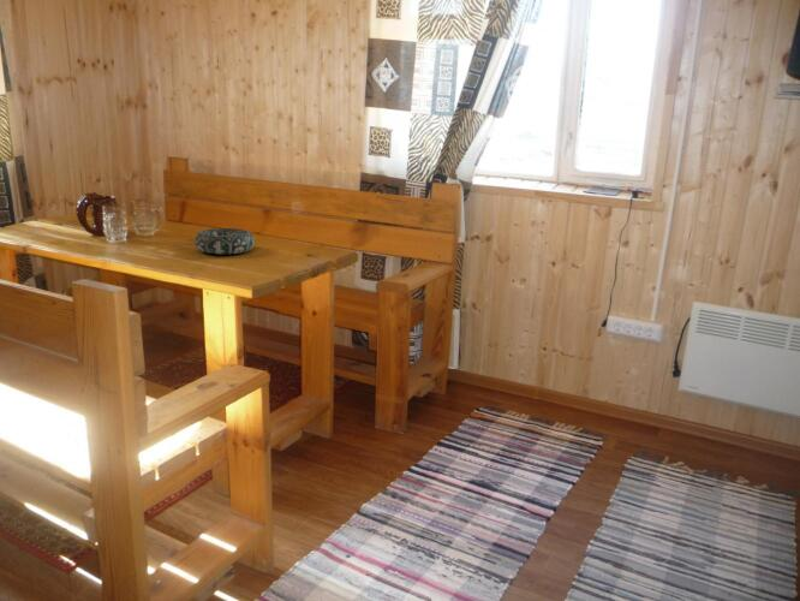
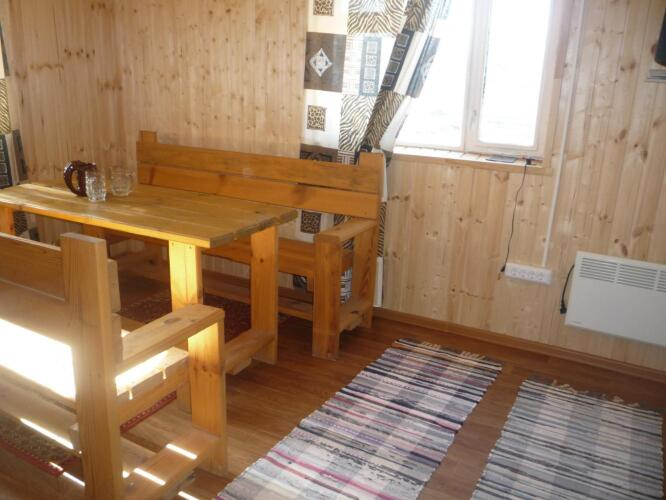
- decorative bowl (225, 240)
